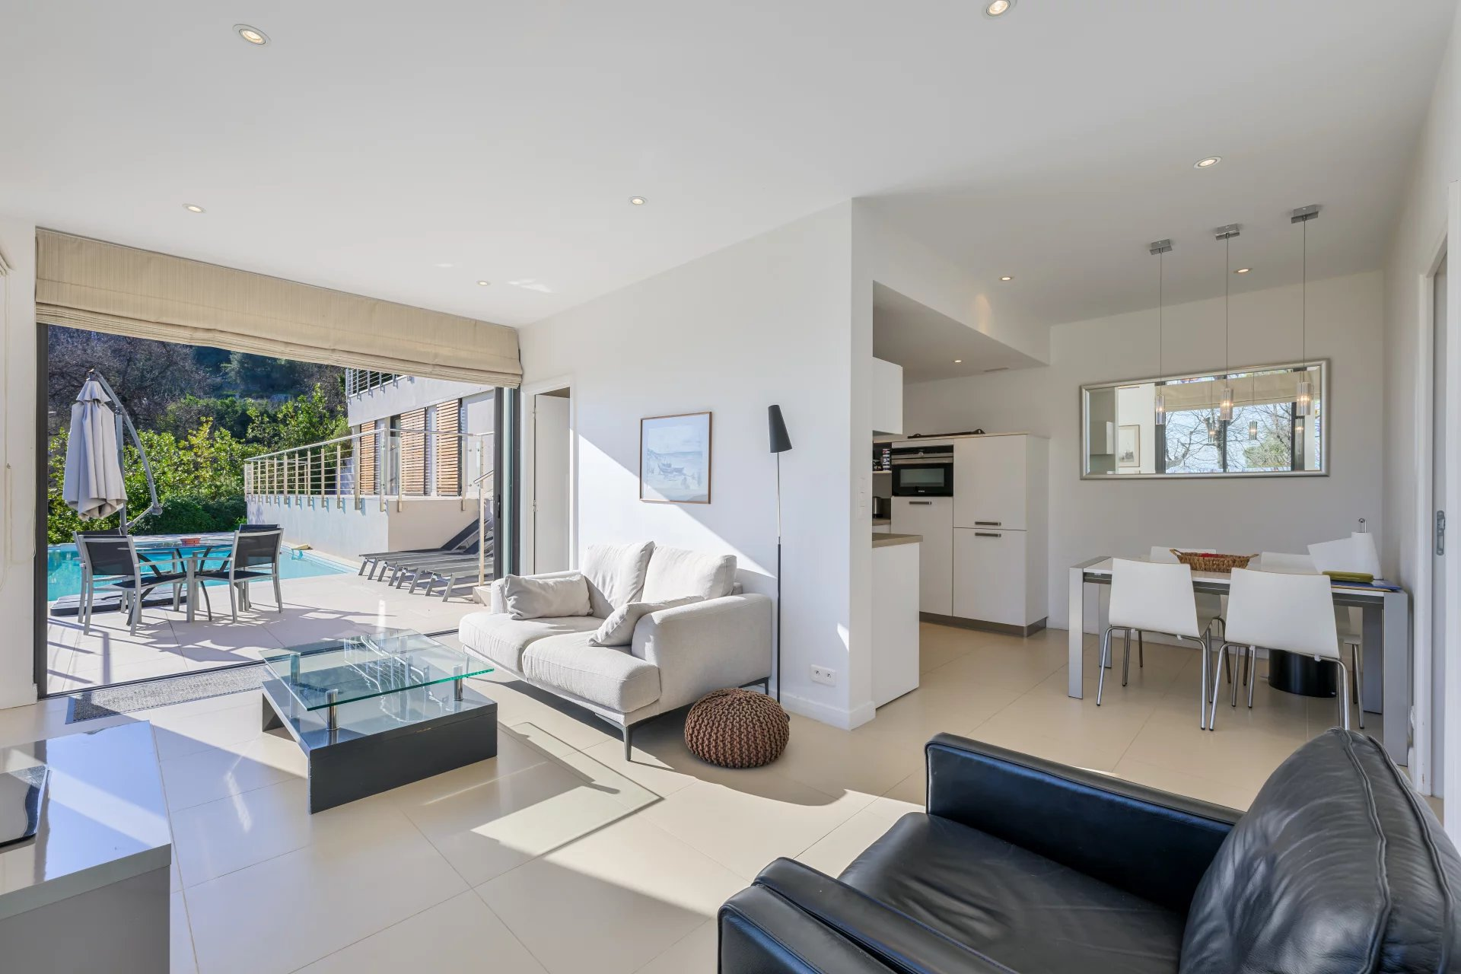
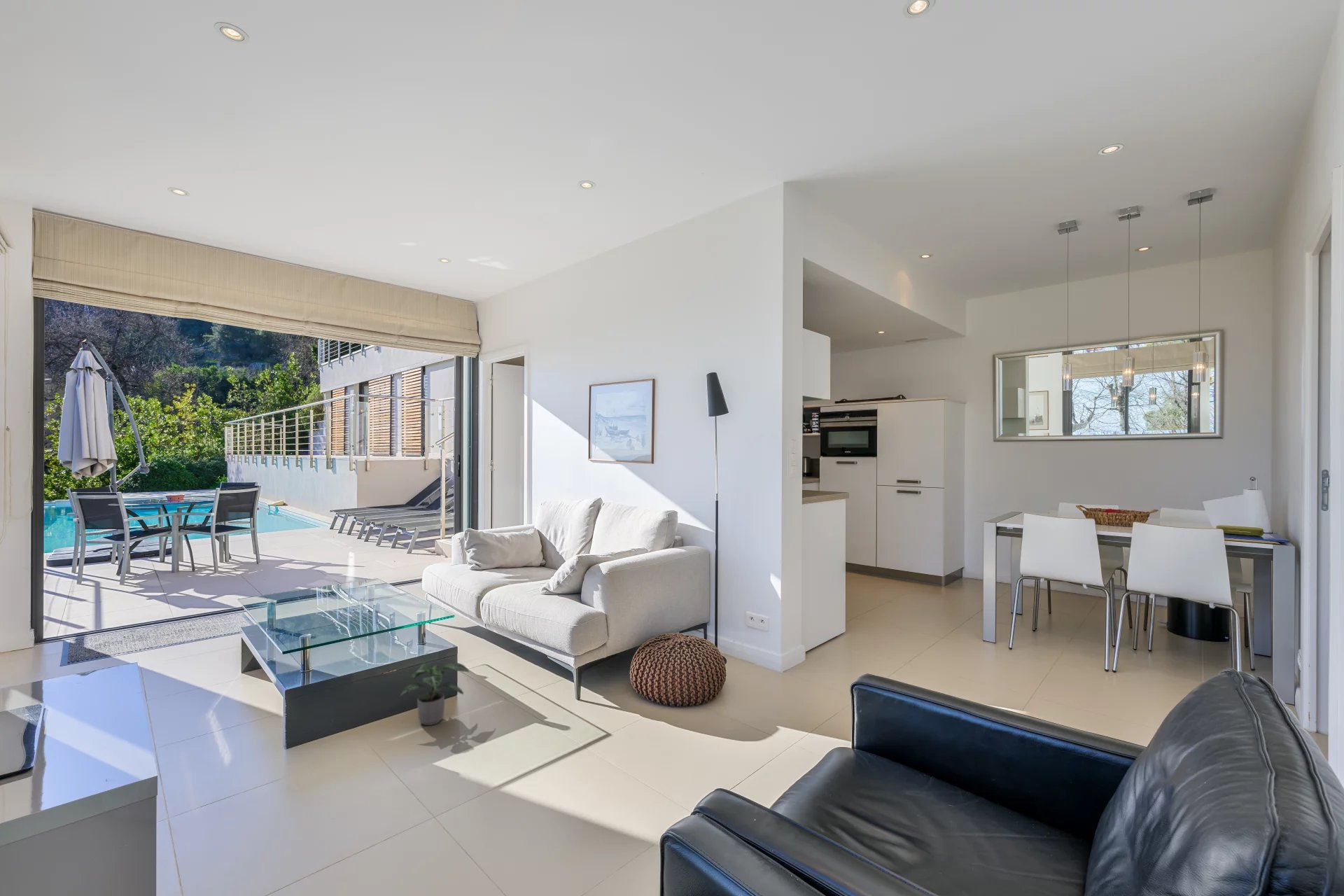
+ potted plant (434, 692)
